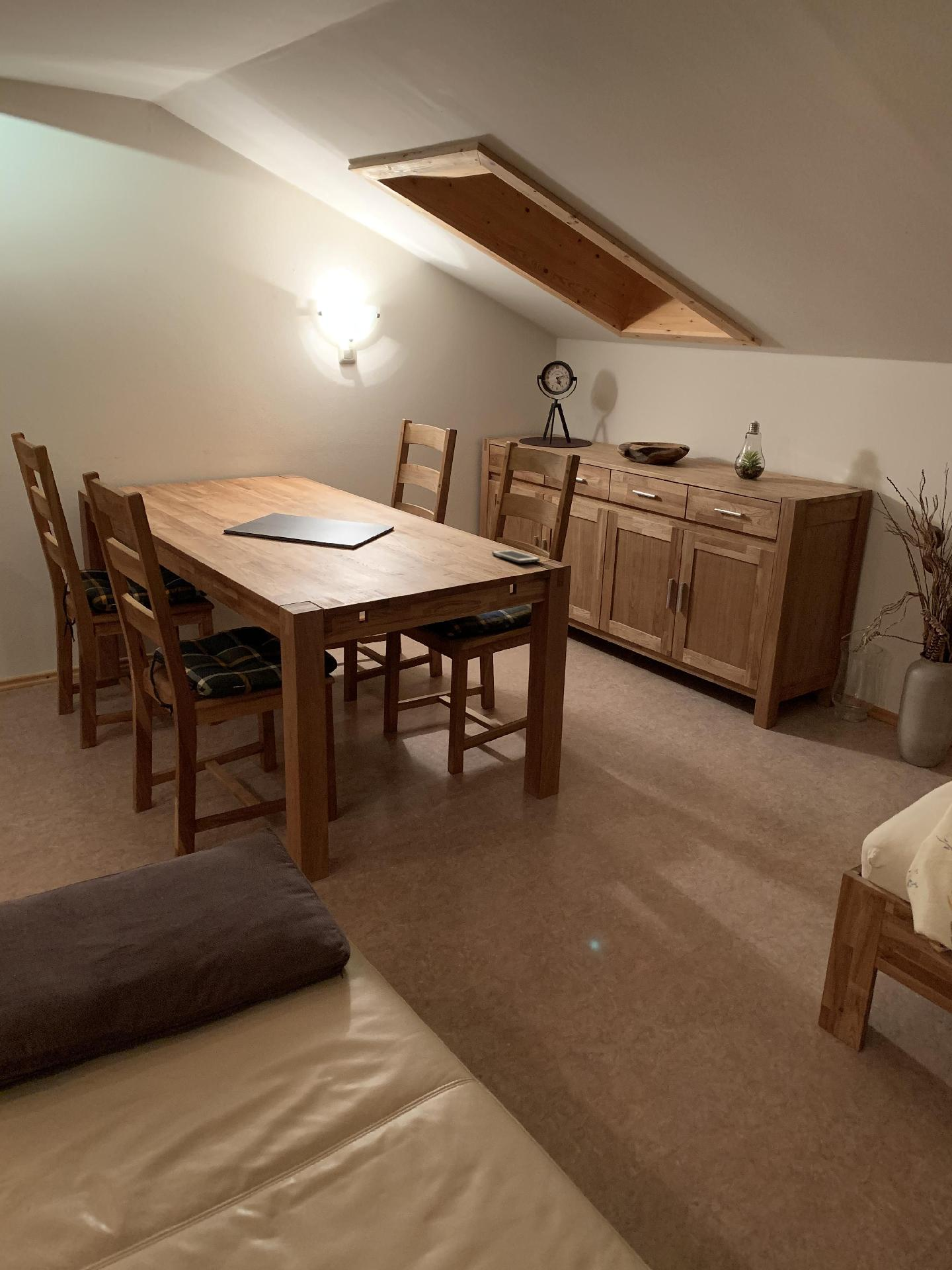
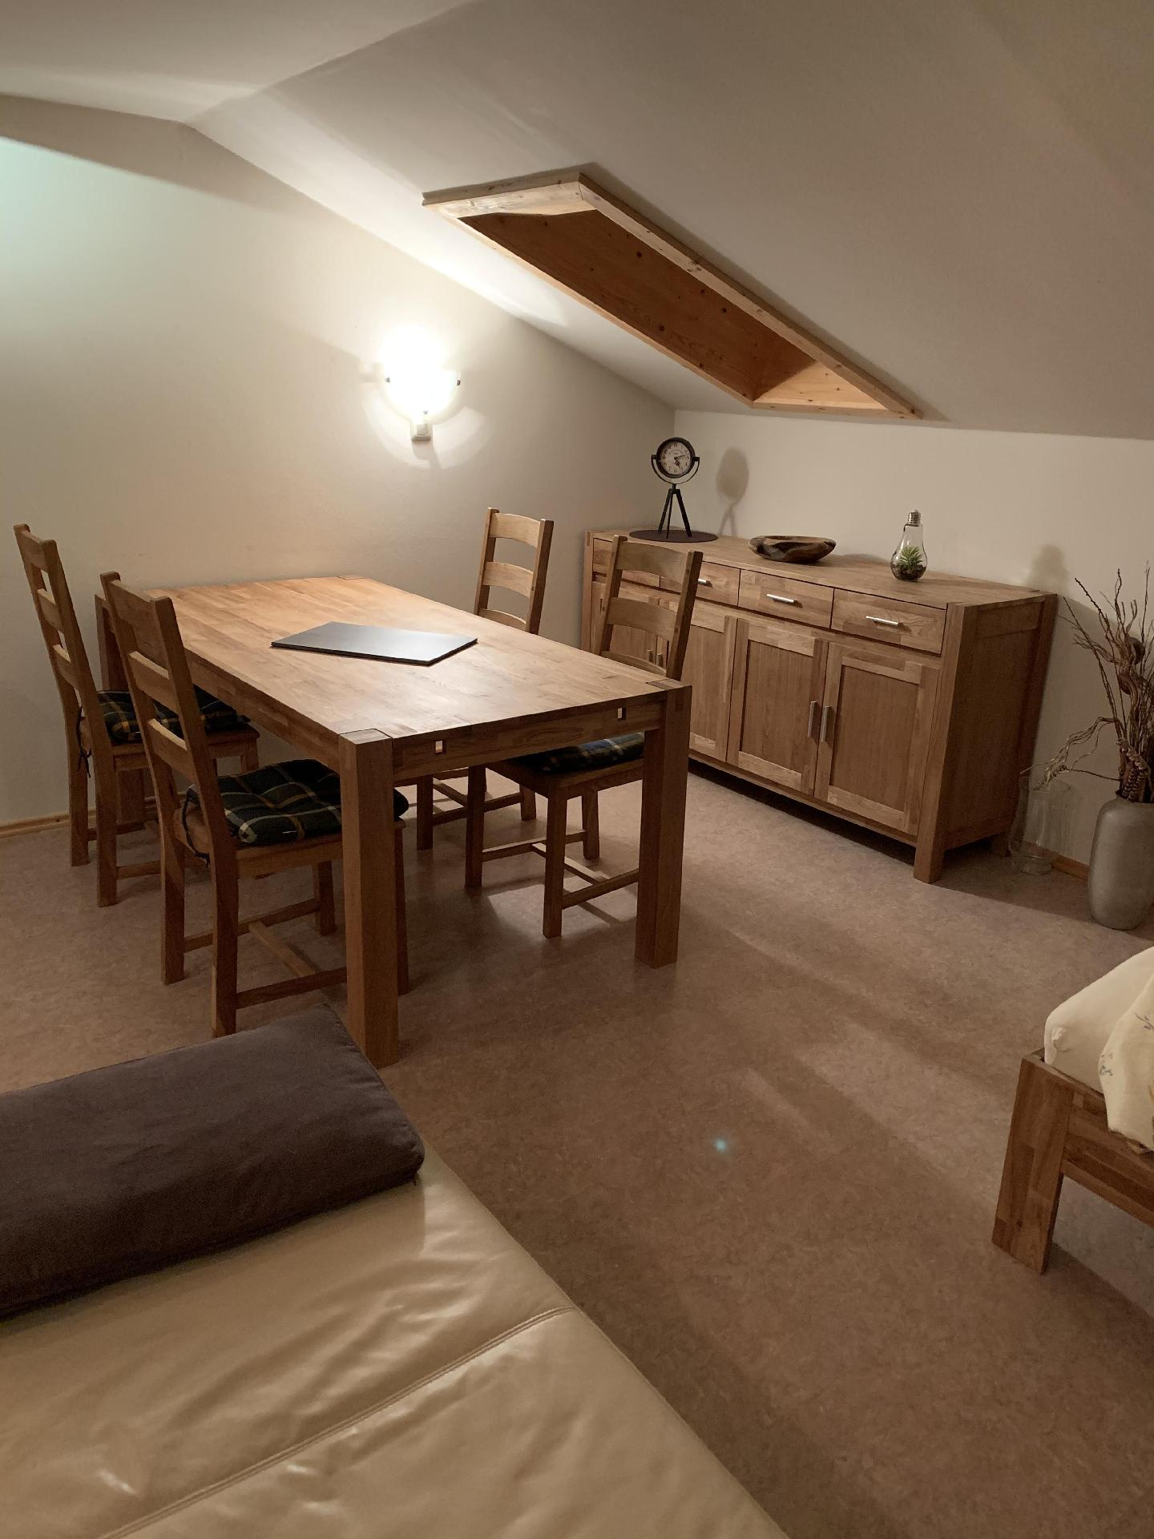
- cell phone (515, 556)
